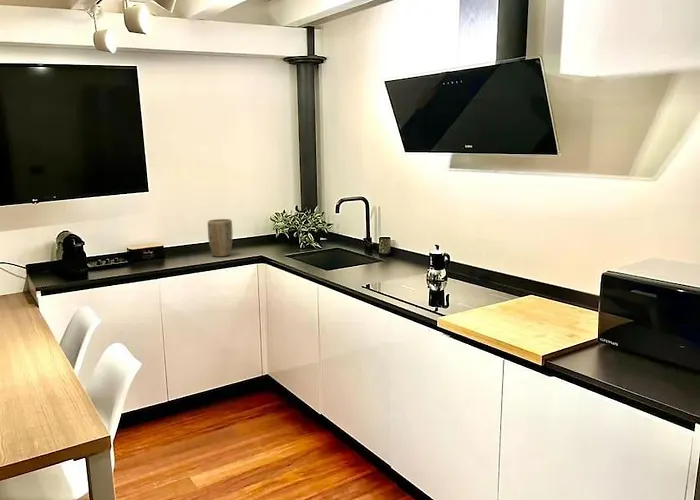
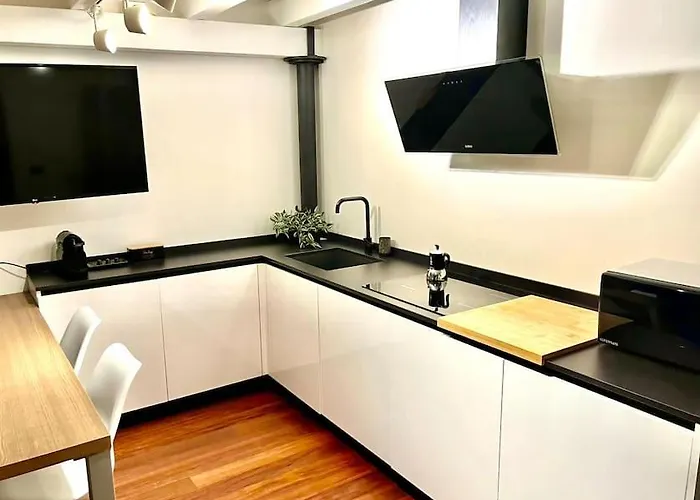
- plant pot (220, 237)
